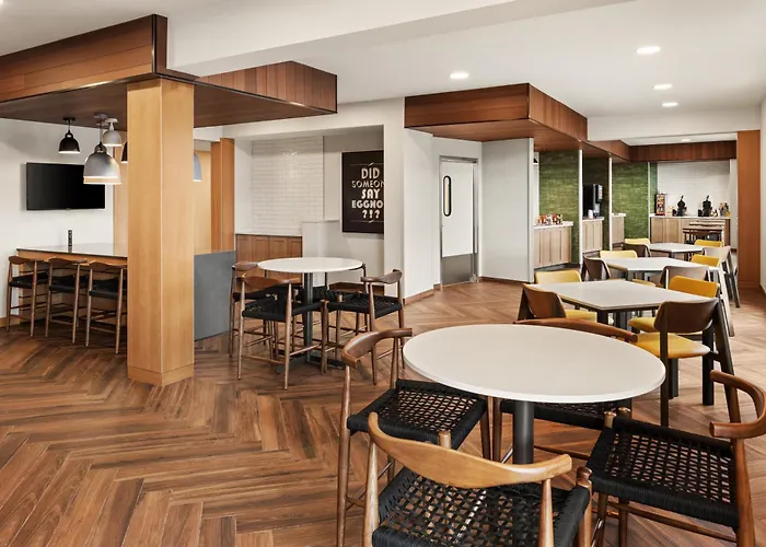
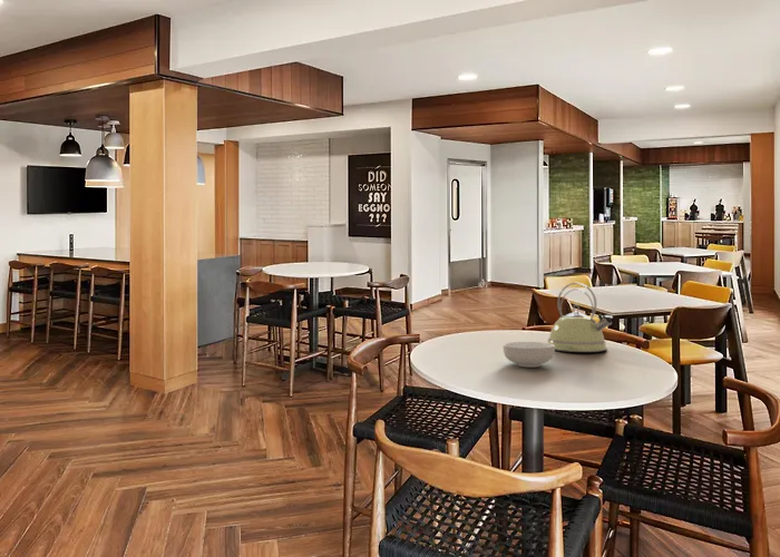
+ kettle (579, 315)
+ cereal bowl (528, 354)
